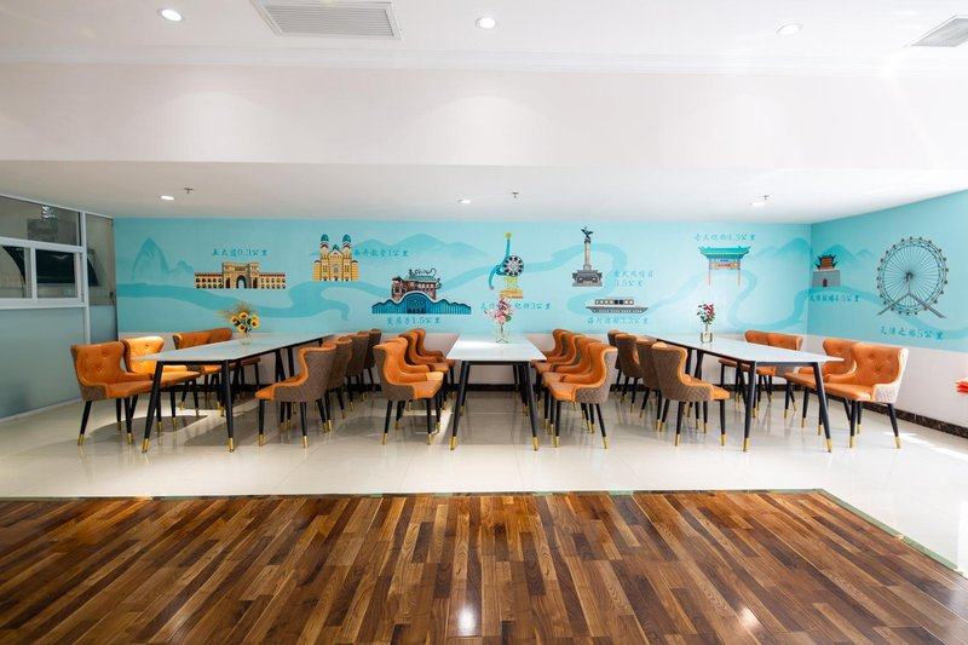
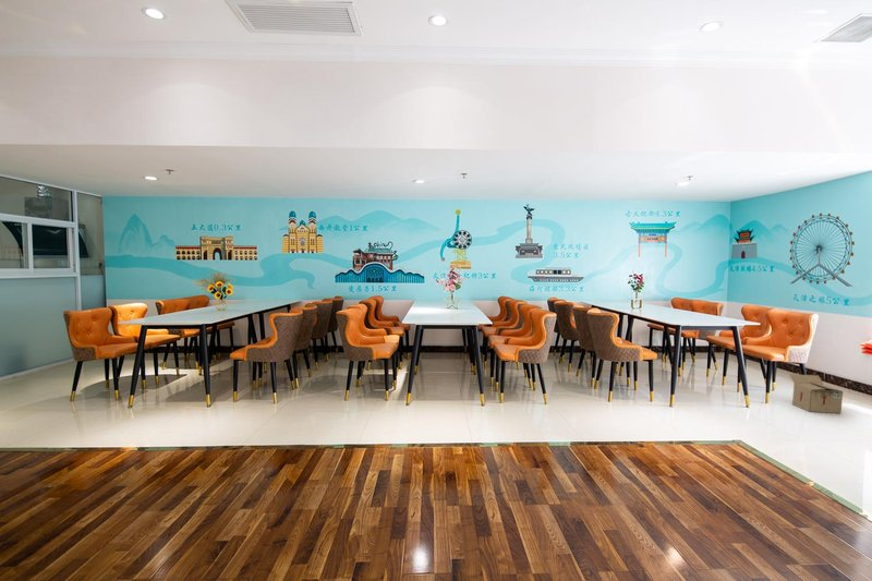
+ cardboard box (818, 395)
